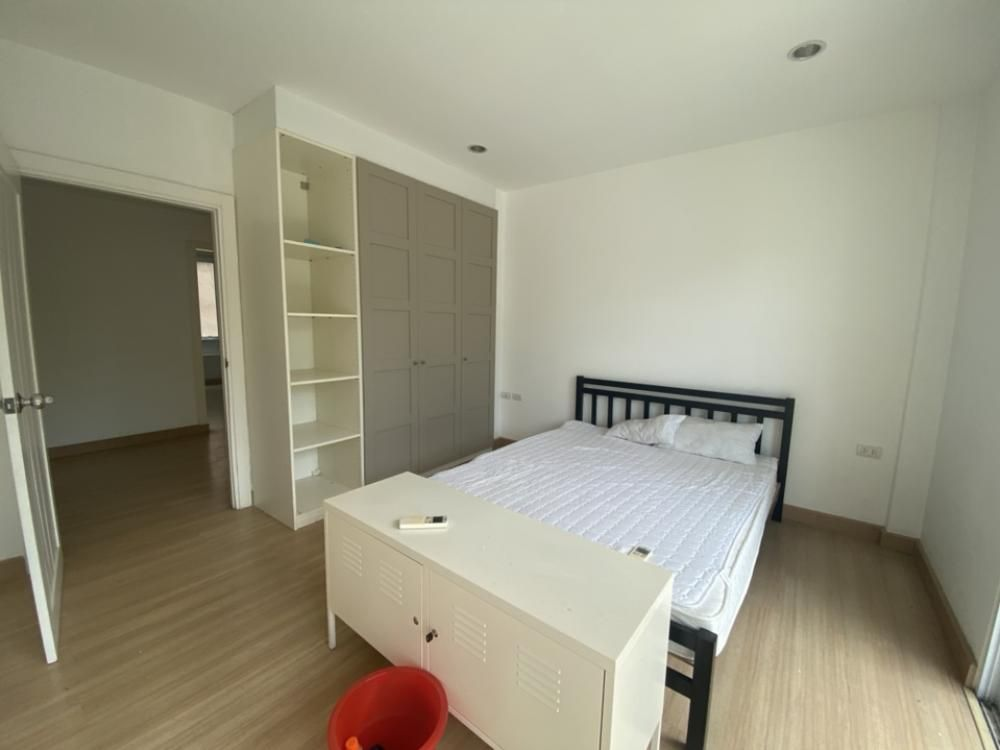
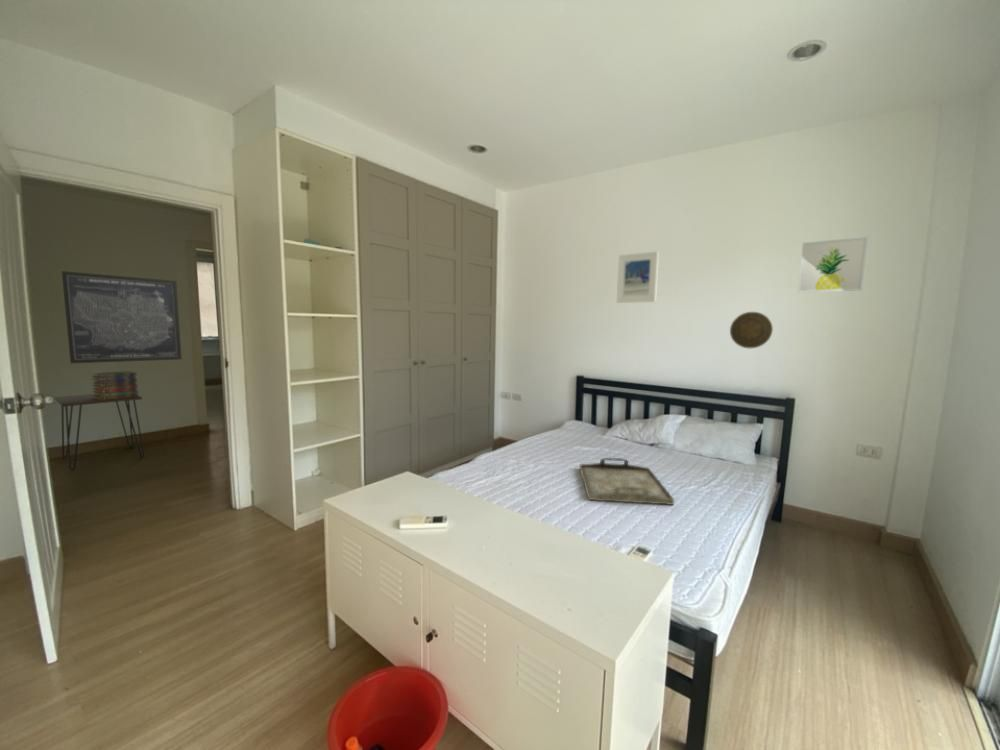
+ wall art (126, 319)
+ wall art (831, 265)
+ decorative plate (750, 330)
+ book stack (115, 384)
+ desk (121, 421)
+ serving tray (621, 478)
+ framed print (637, 278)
